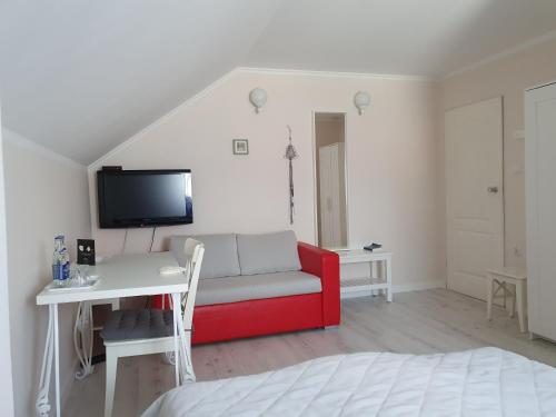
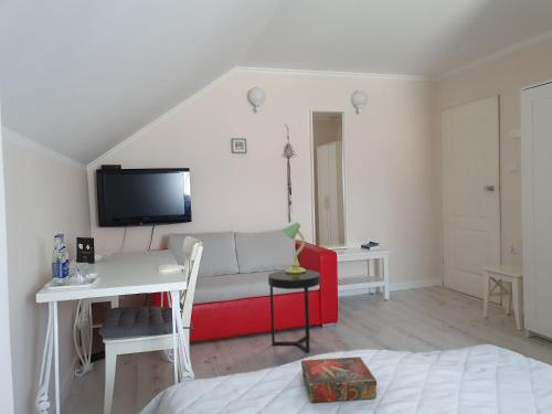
+ side table (305, 309)
+ table lamp (297, 250)
+ book (337, 378)
